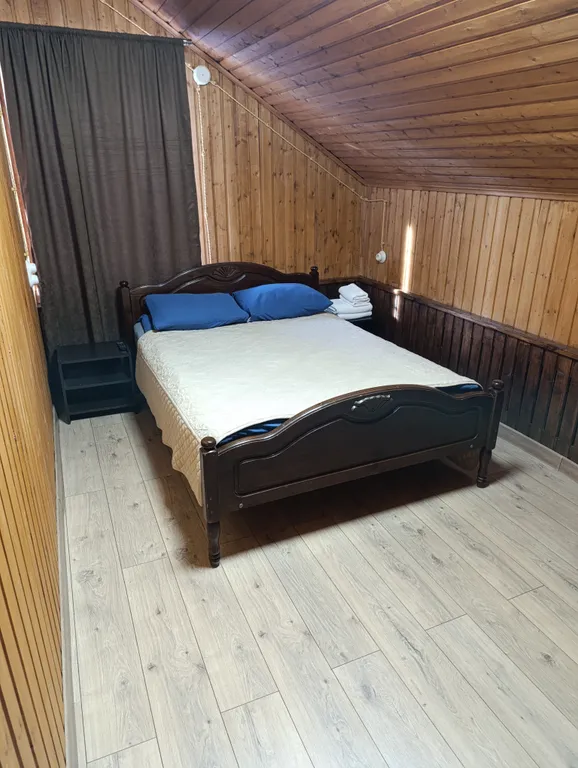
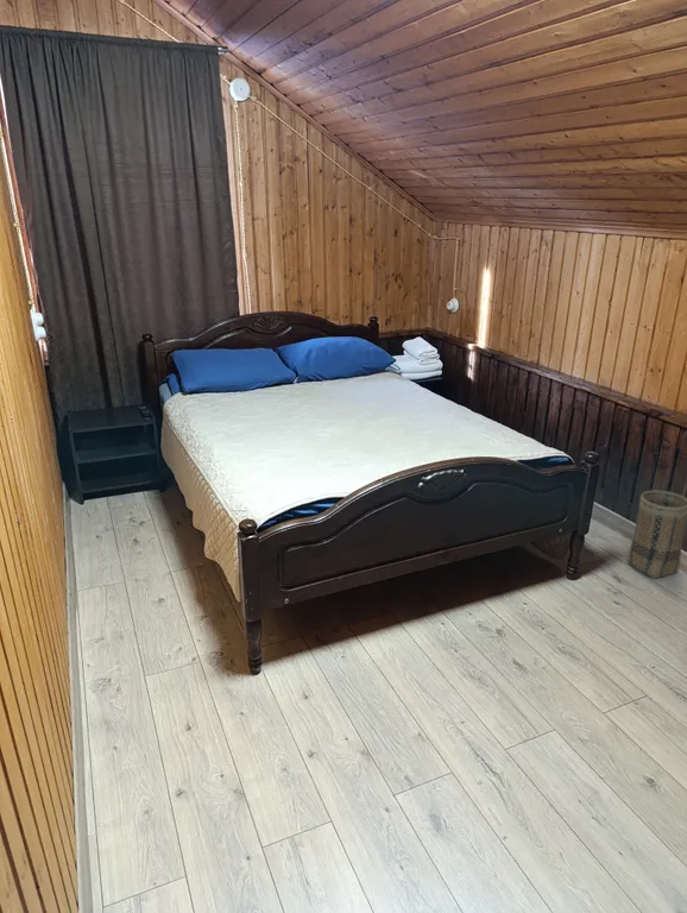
+ basket (658, 534)
